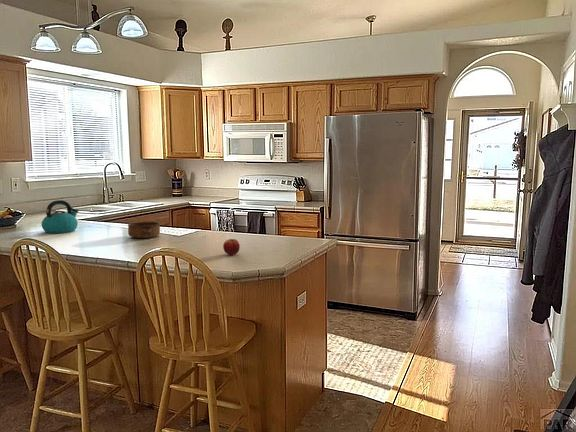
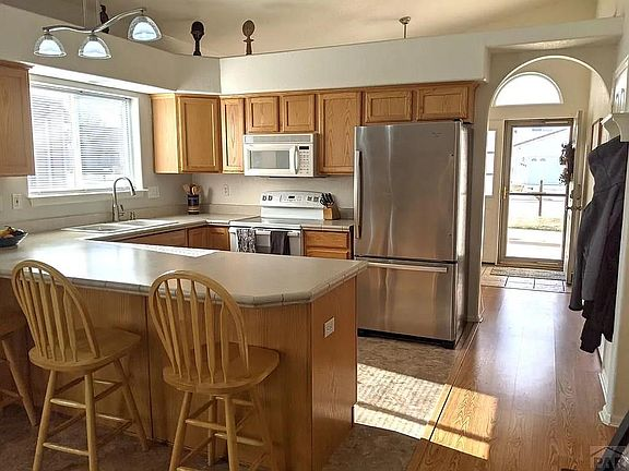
- fruit (231, 246)
- bowl (144, 230)
- kettle (61, 215)
